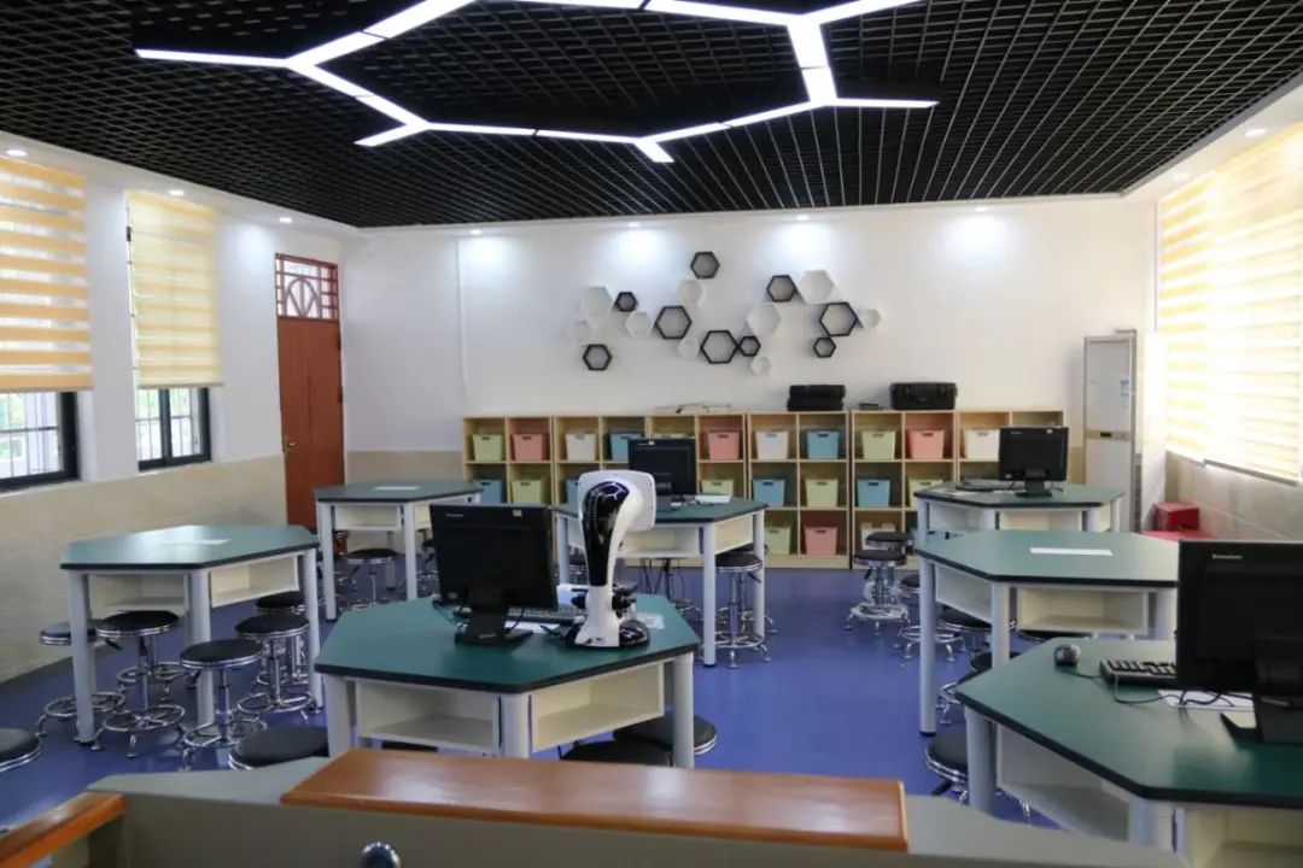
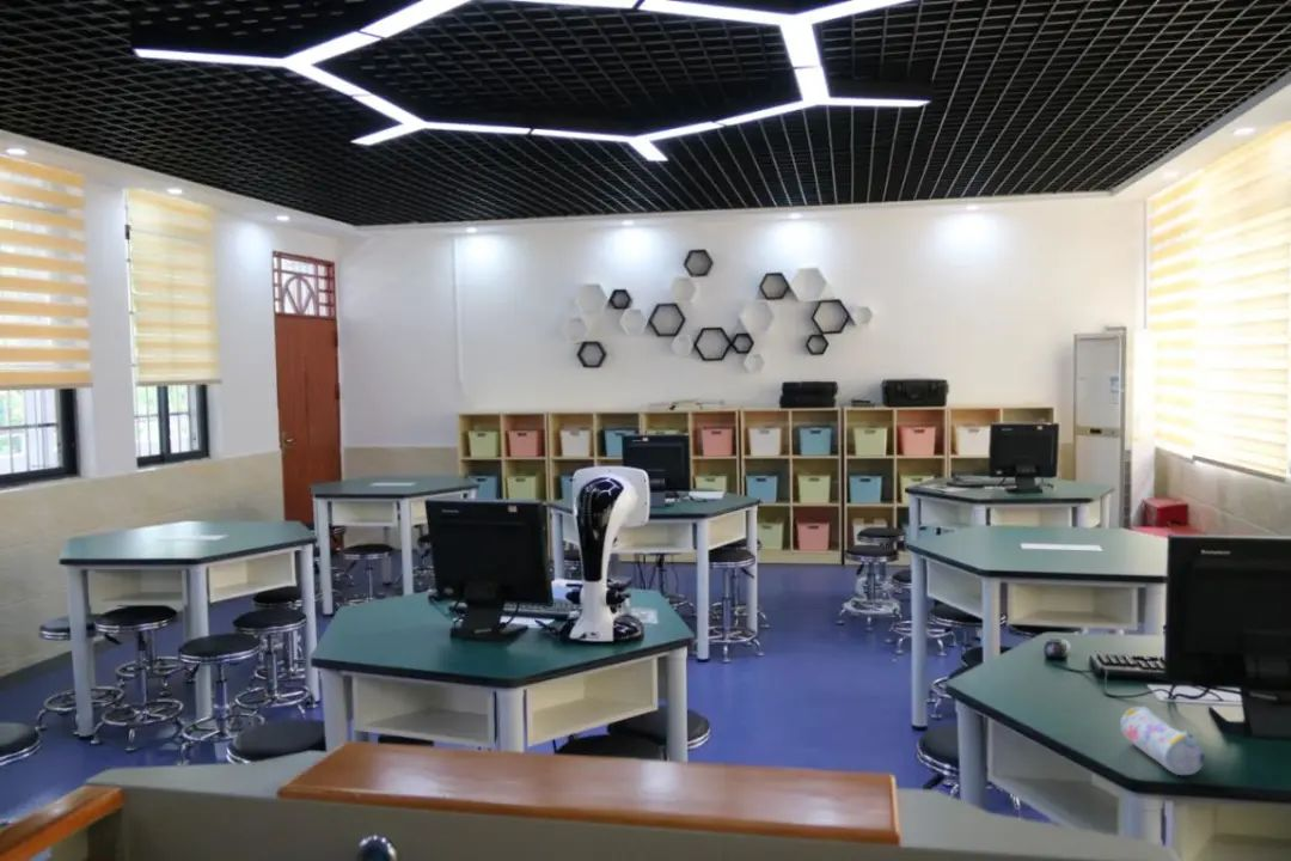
+ pencil case (1160, 739)
